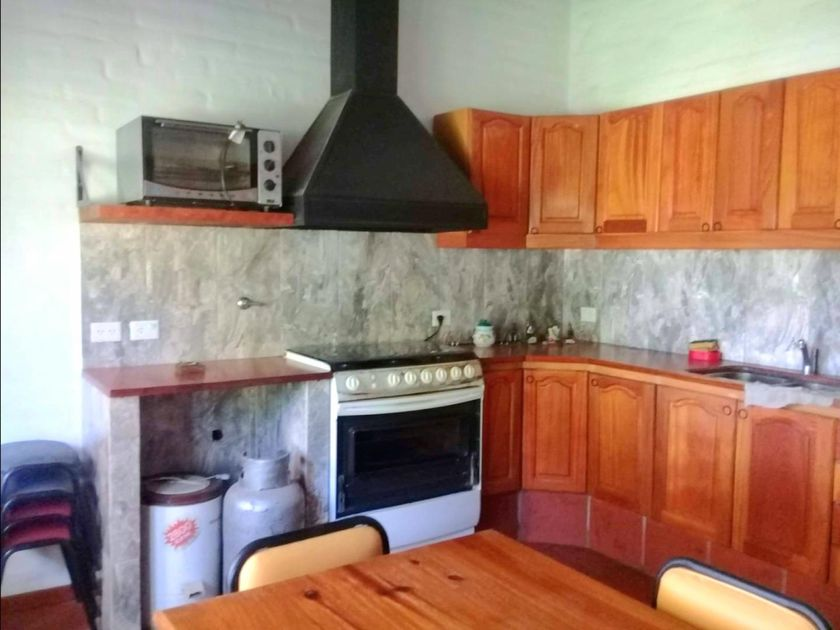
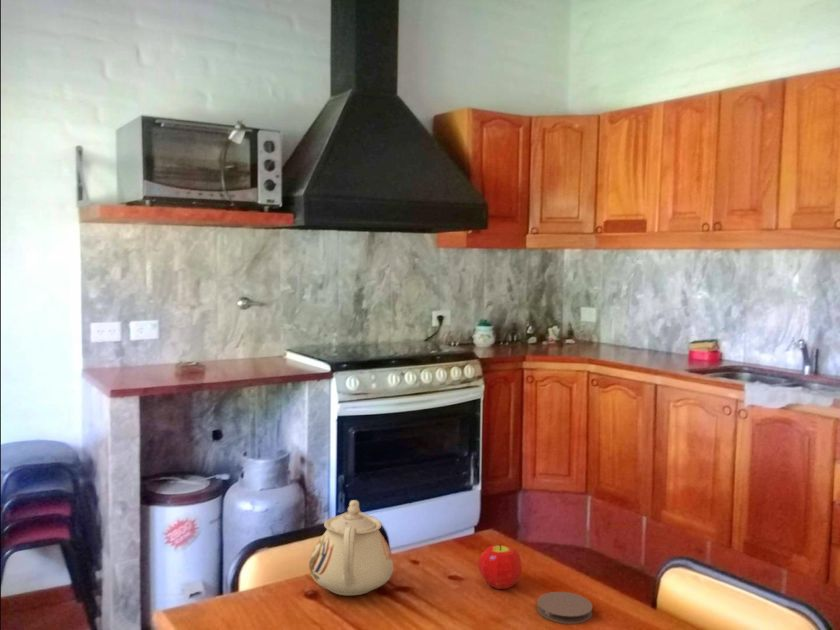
+ coaster (564, 607)
+ fruit (500, 564)
+ teapot (351, 544)
